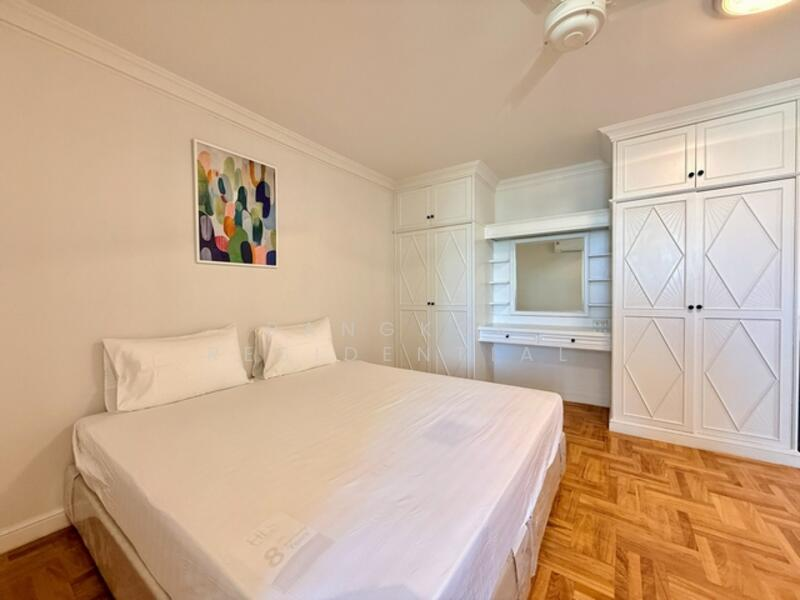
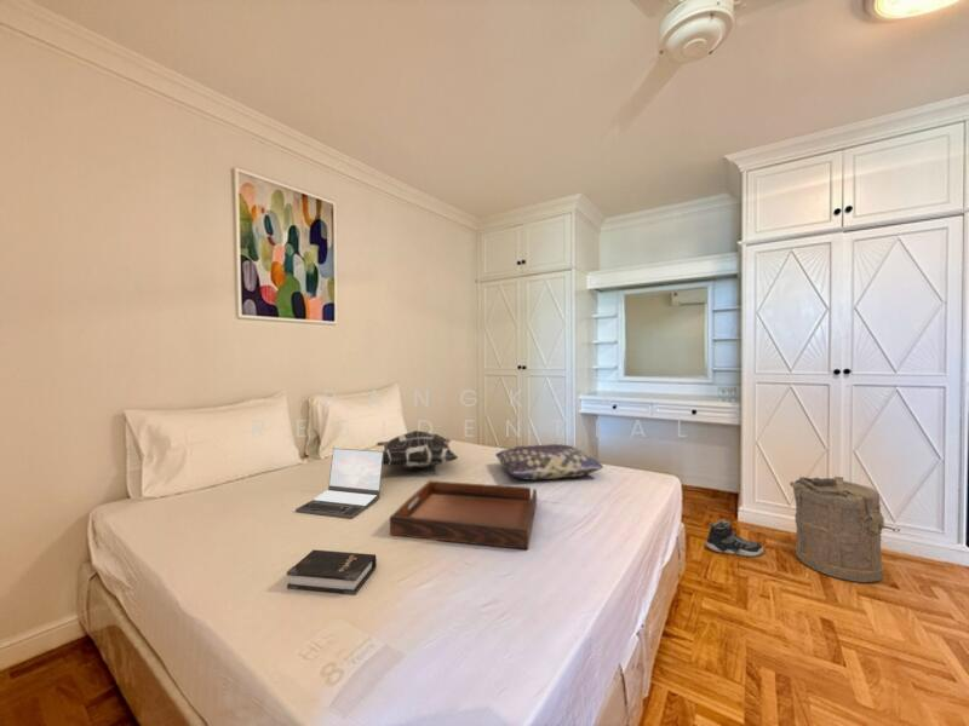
+ decorative pillow (414, 449)
+ laundry hamper (838, 520)
+ serving tray (470, 508)
+ laptop (342, 479)
+ sneaker (734, 536)
+ cushion (545, 460)
+ hardback book (333, 570)
